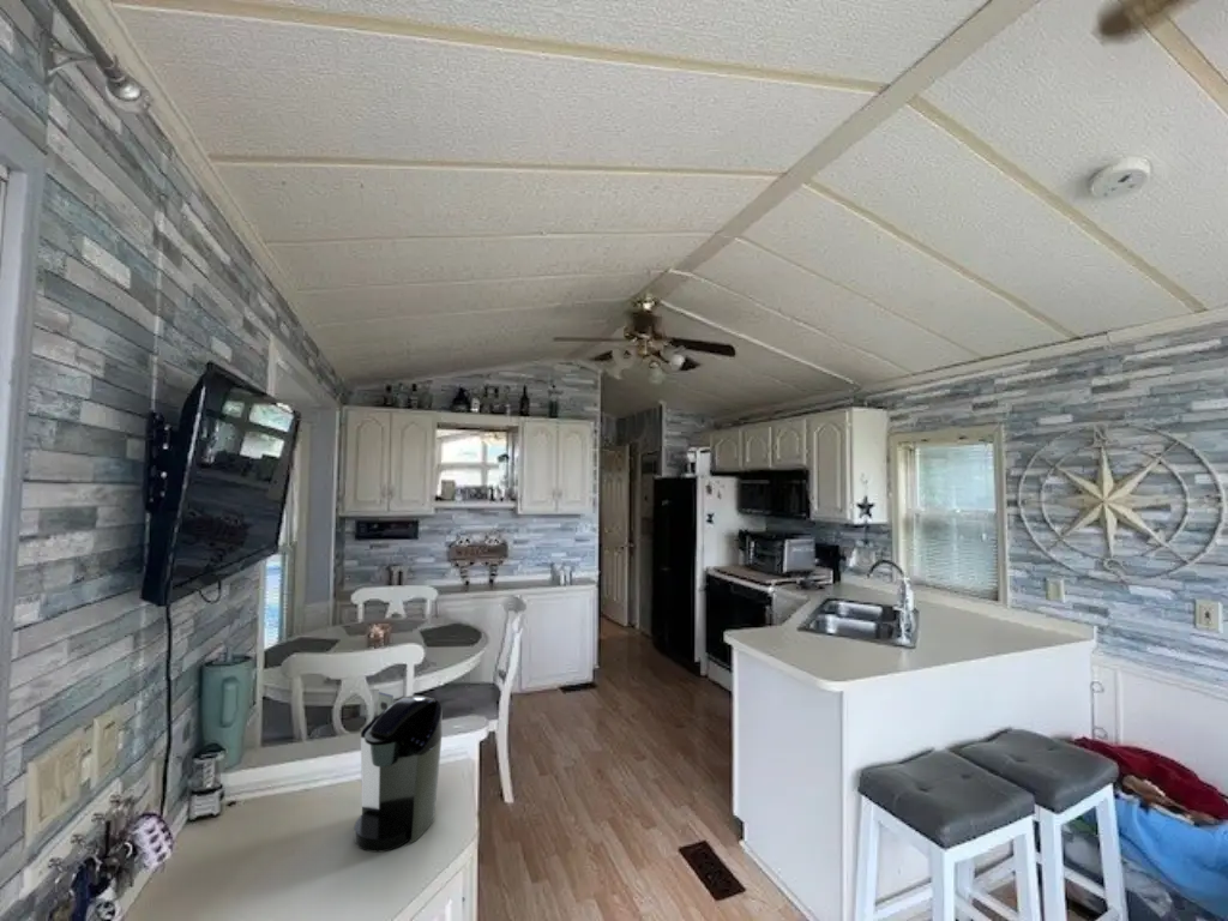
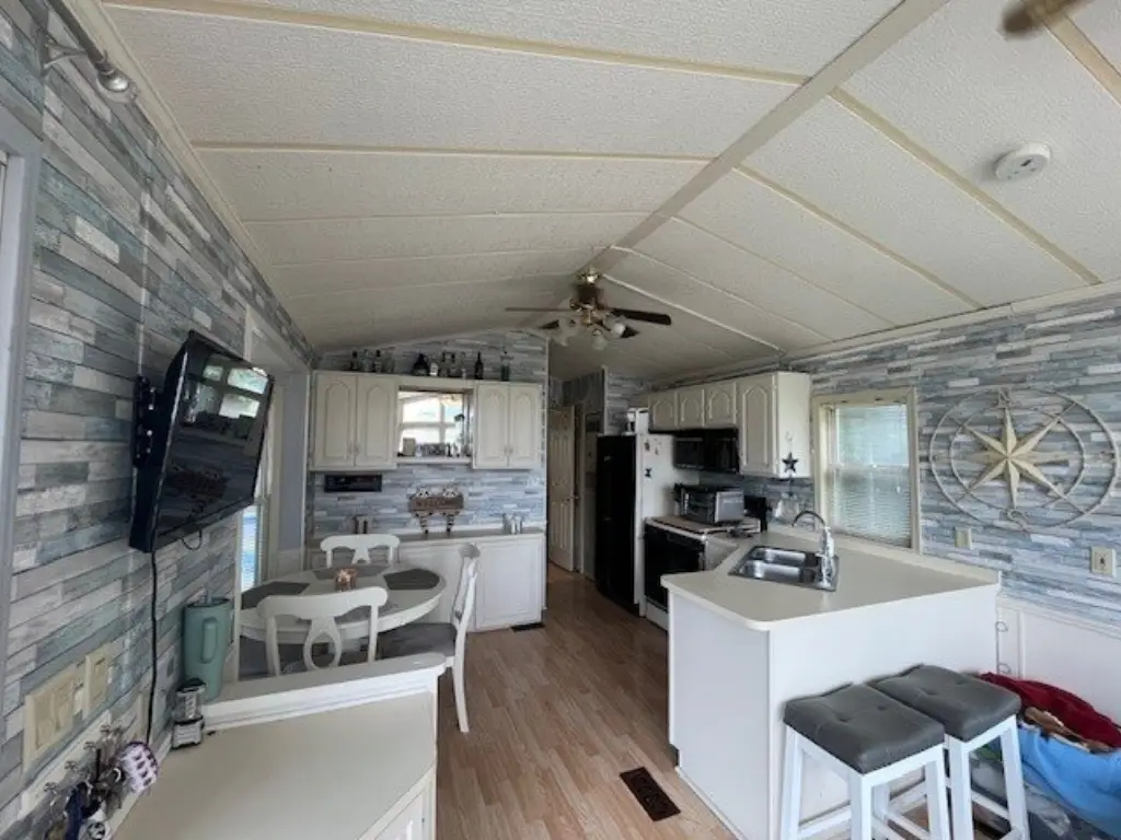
- coffee maker (386, 756)
